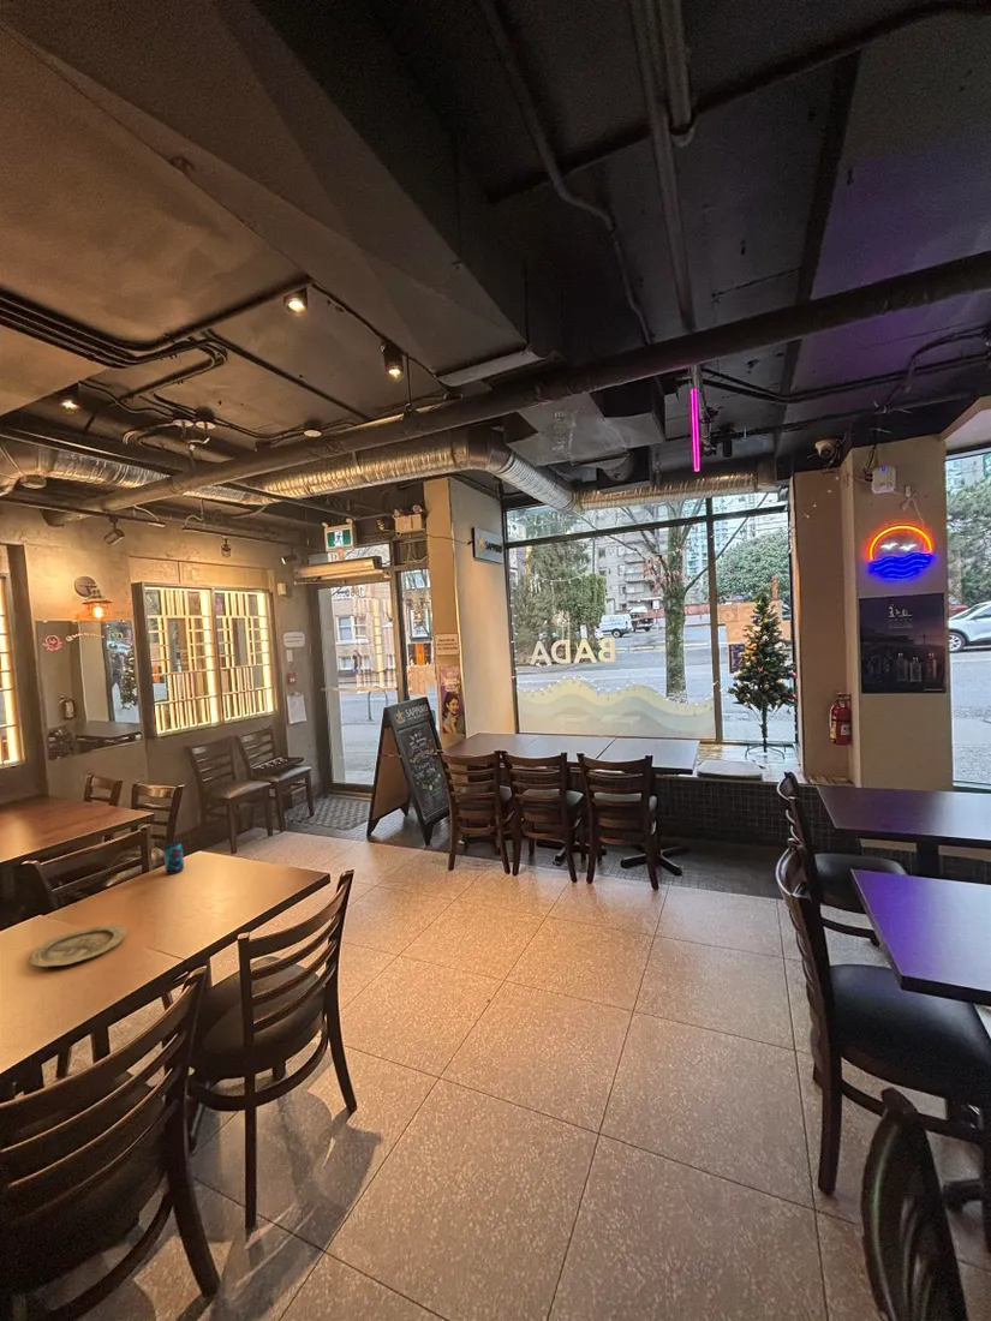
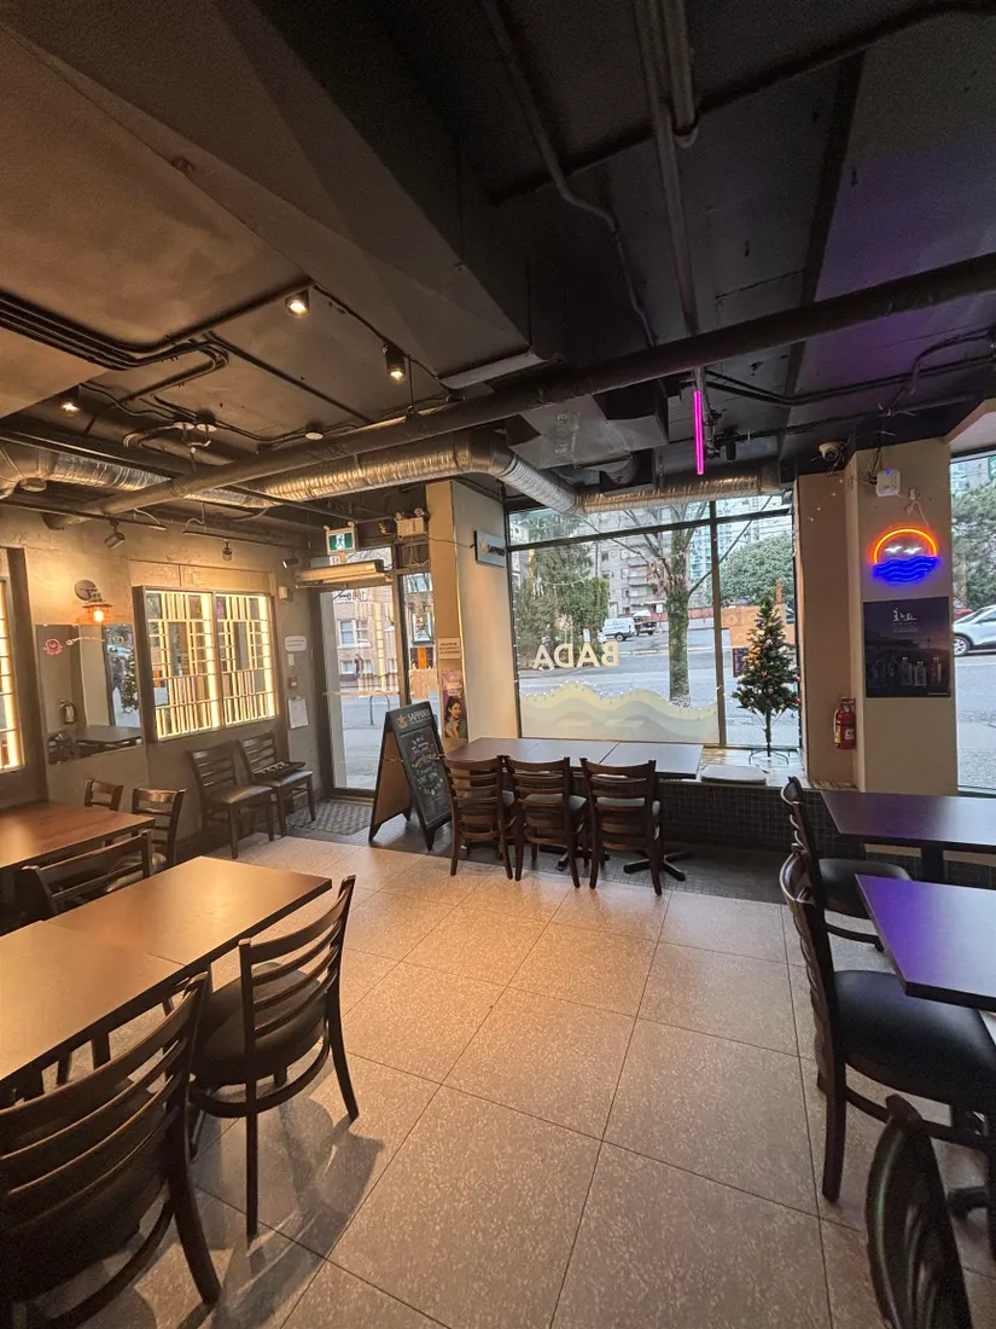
- beverage can (173, 857)
- plate (79, 944)
